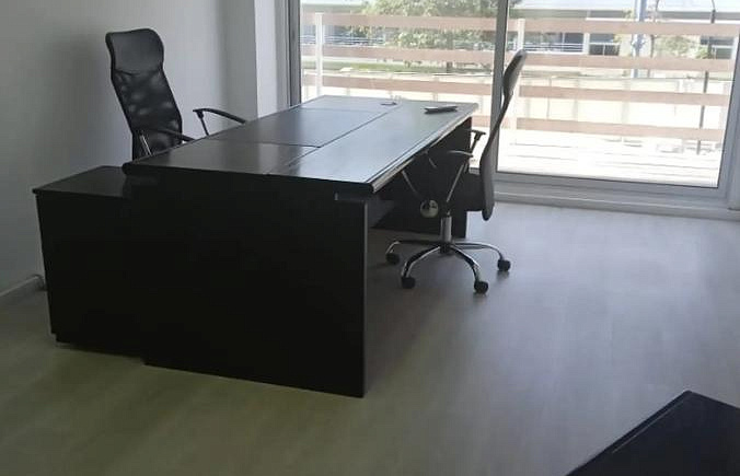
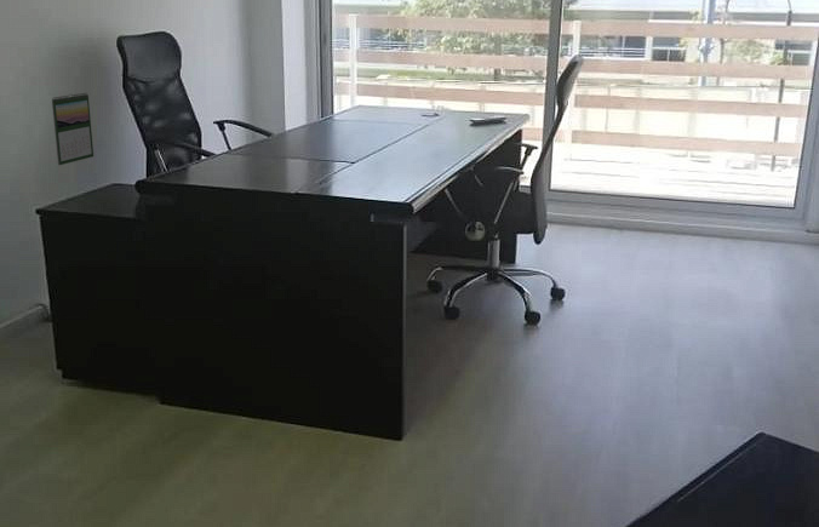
+ calendar (73, 127)
